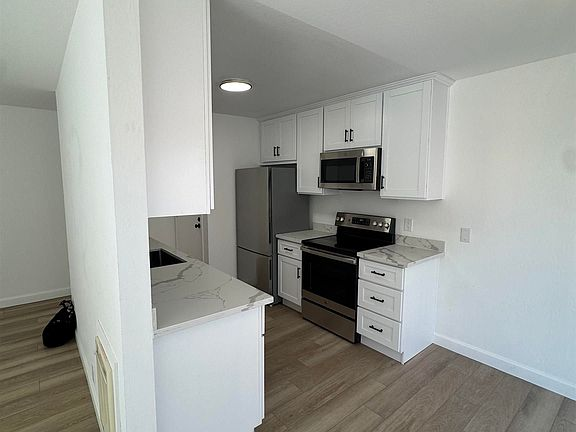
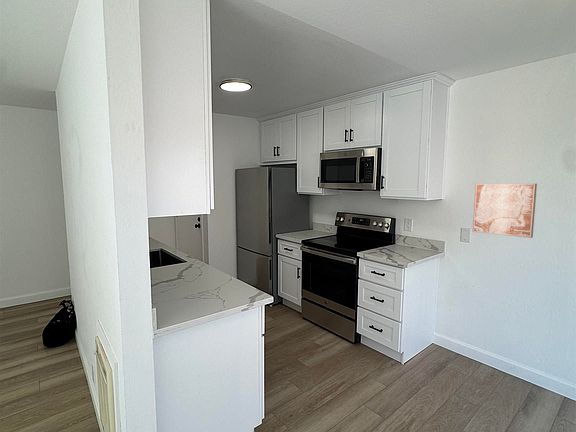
+ wall art (502, 209)
